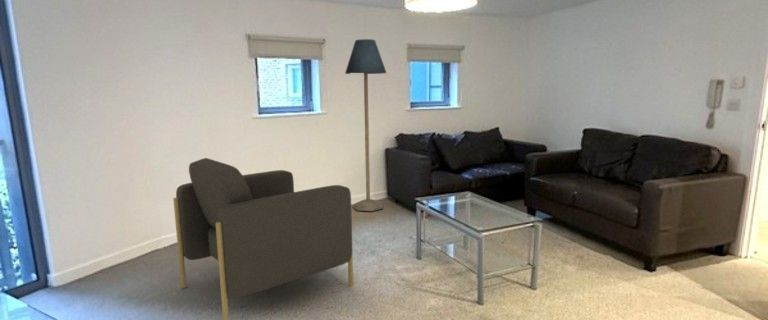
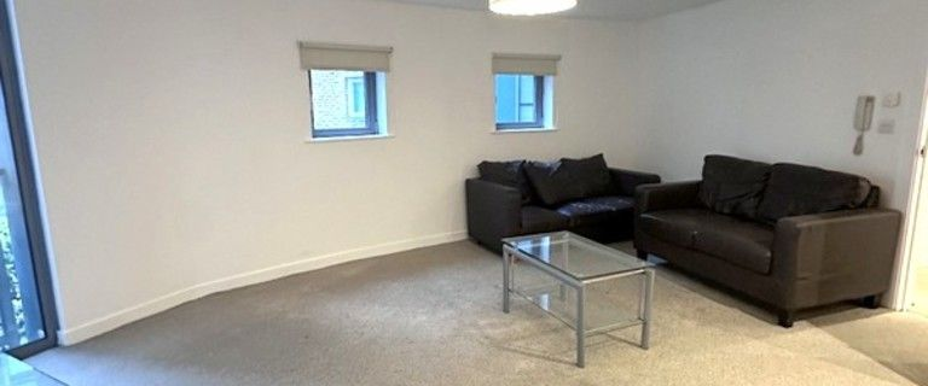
- floor lamp (366, 125)
- armchair (266, 222)
